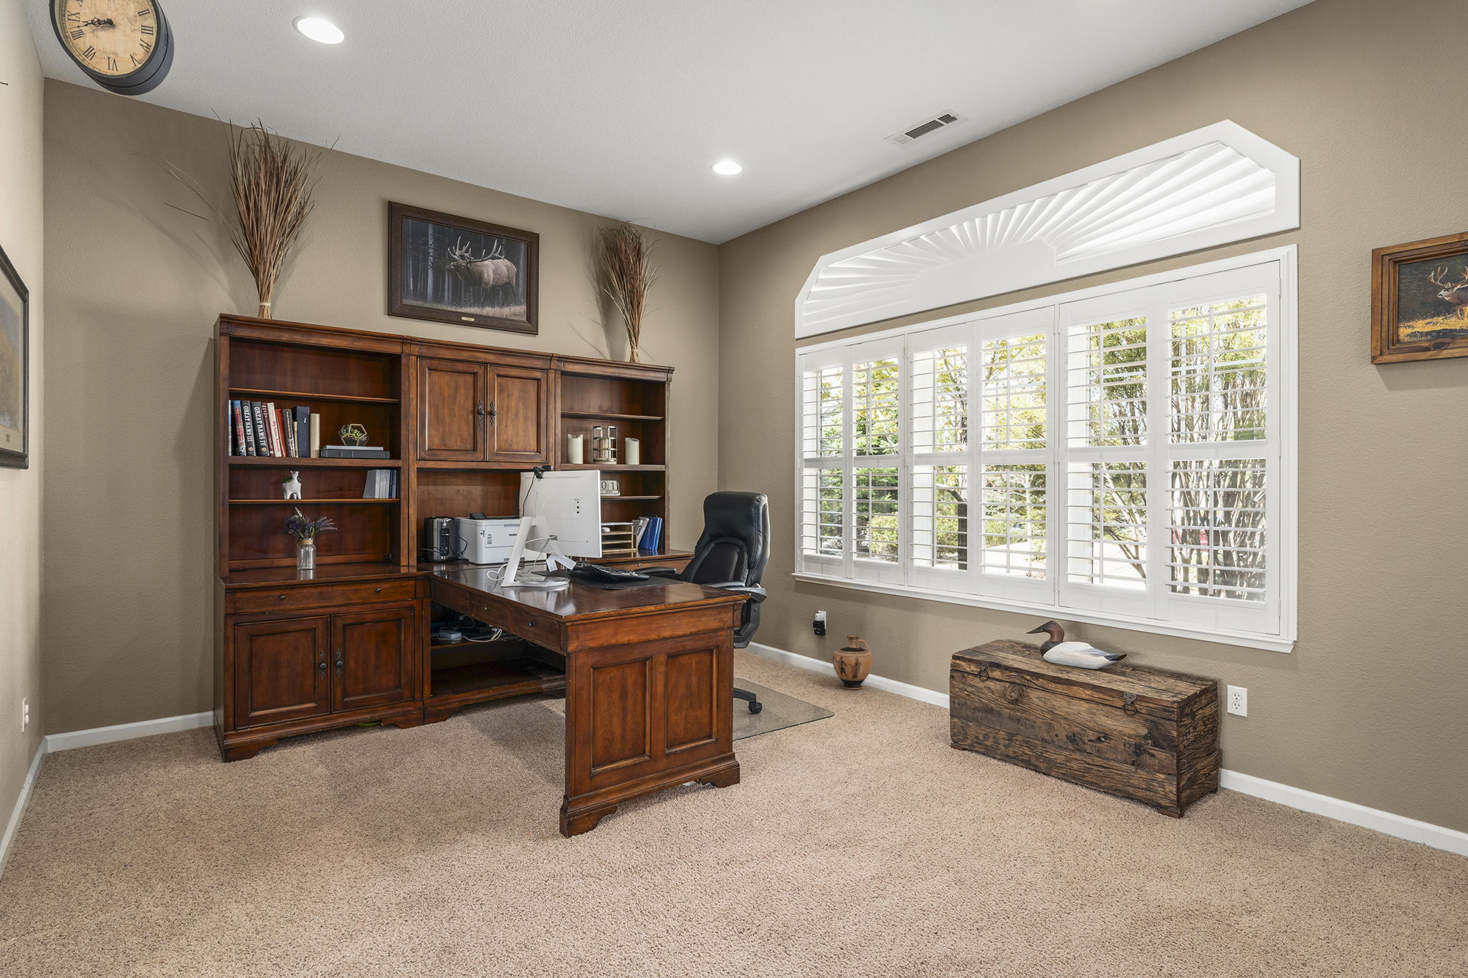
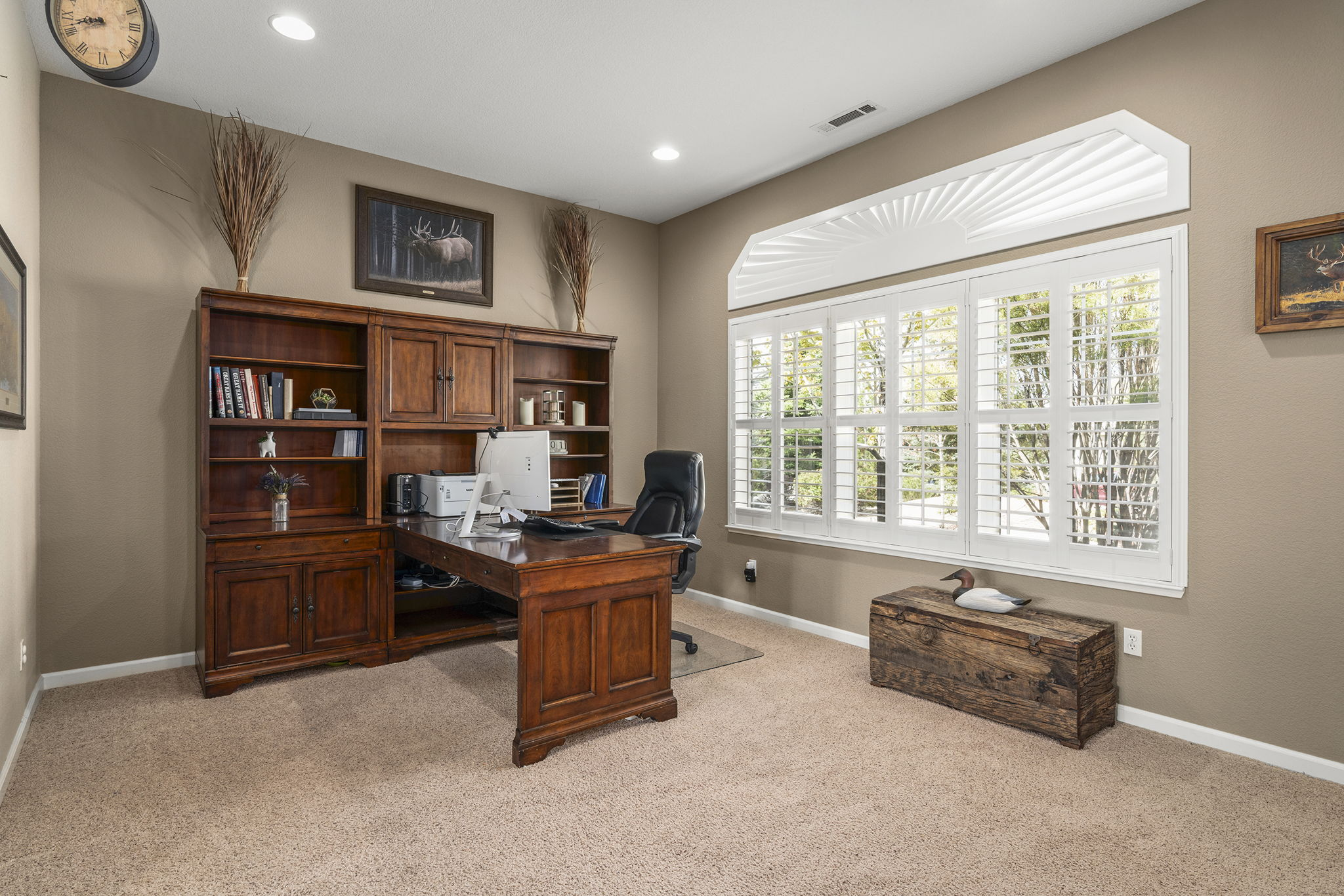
- ceramic jug (852, 660)
